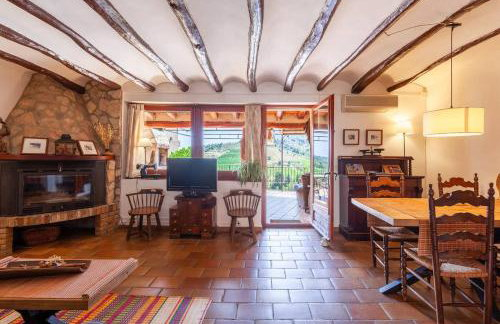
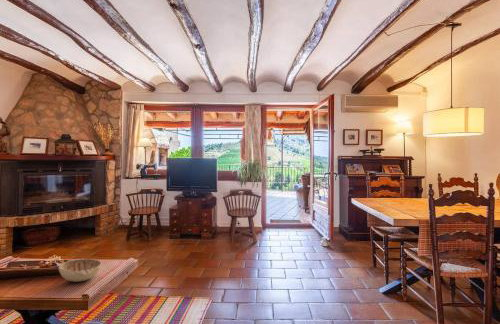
+ decorative bowl (80, 271)
